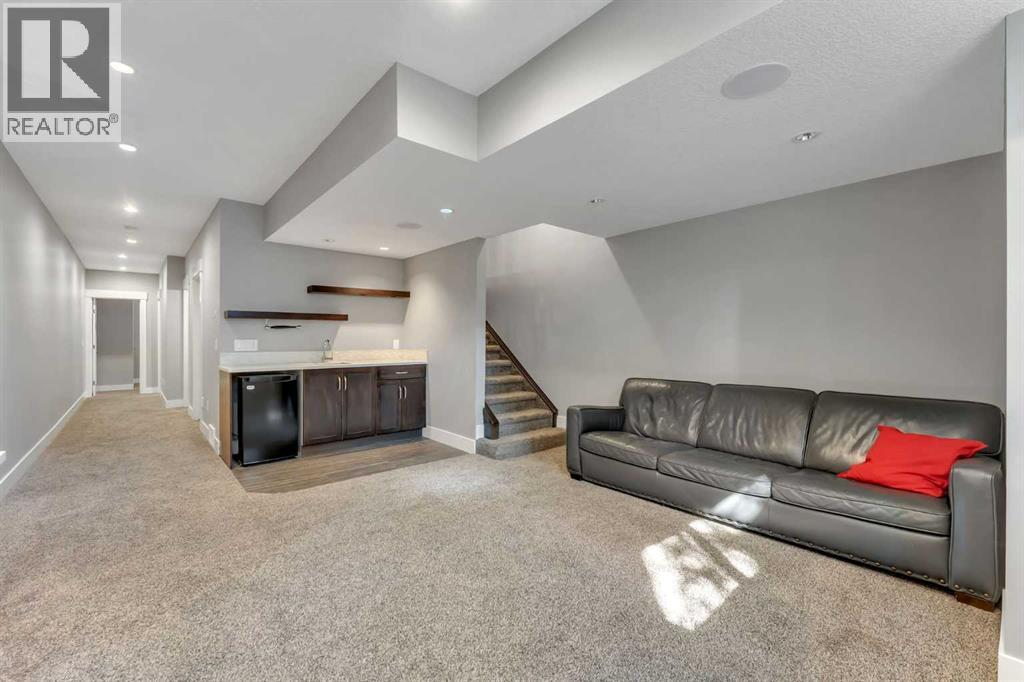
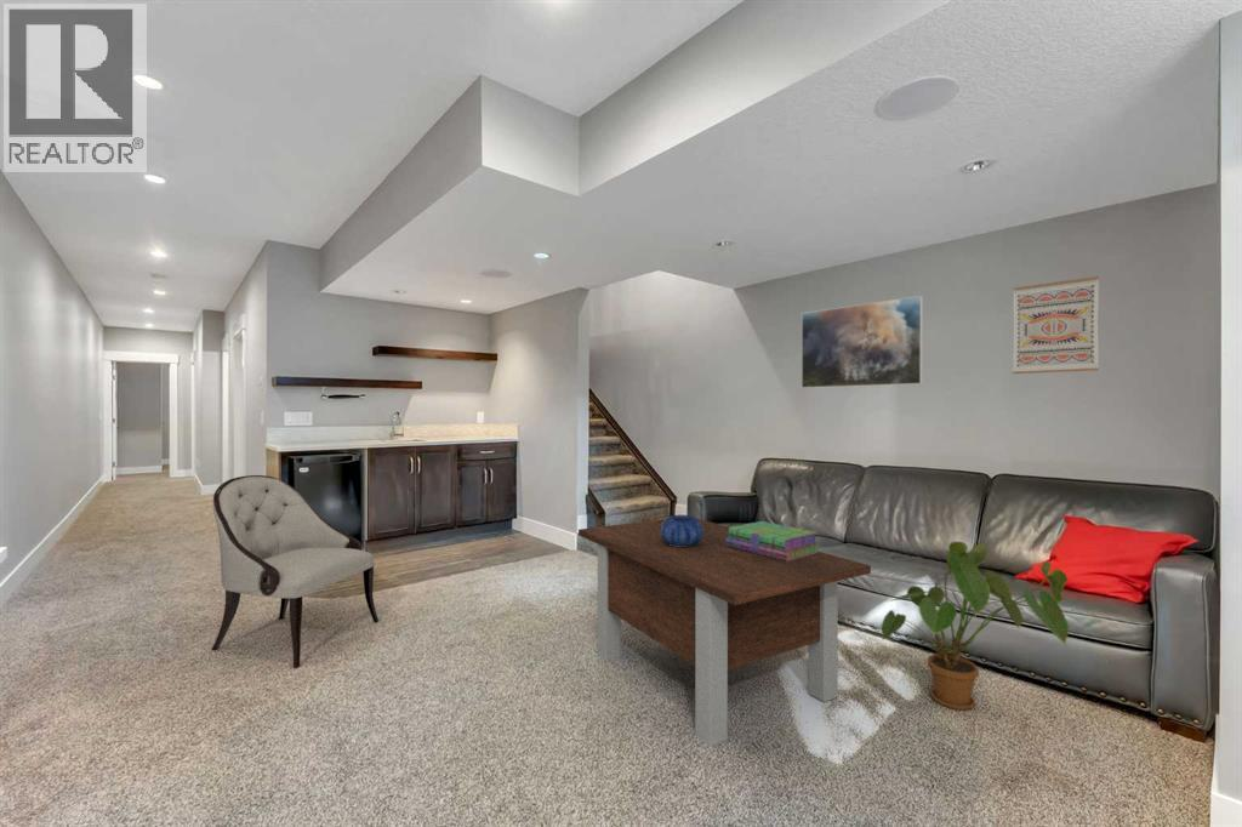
+ house plant (969, 621)
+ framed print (856, 346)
+ stack of books (771, 538)
+ coffee table (705, 609)
+ decorative bowl (682, 530)
+ armchair (291, 557)
+ wall art (1054, 327)
